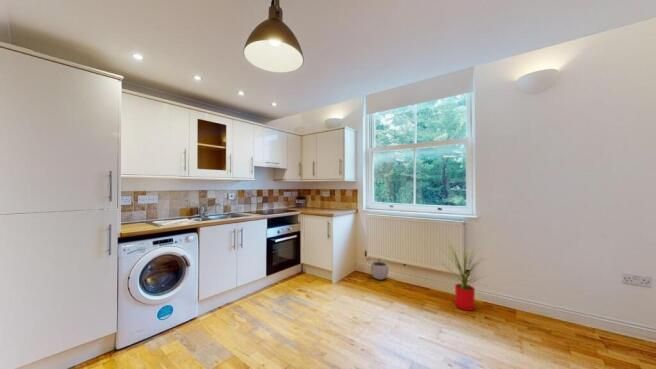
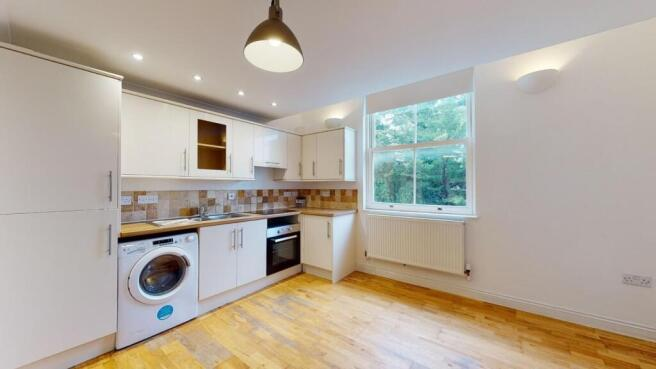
- house plant (464, 274)
- plant pot (379, 267)
